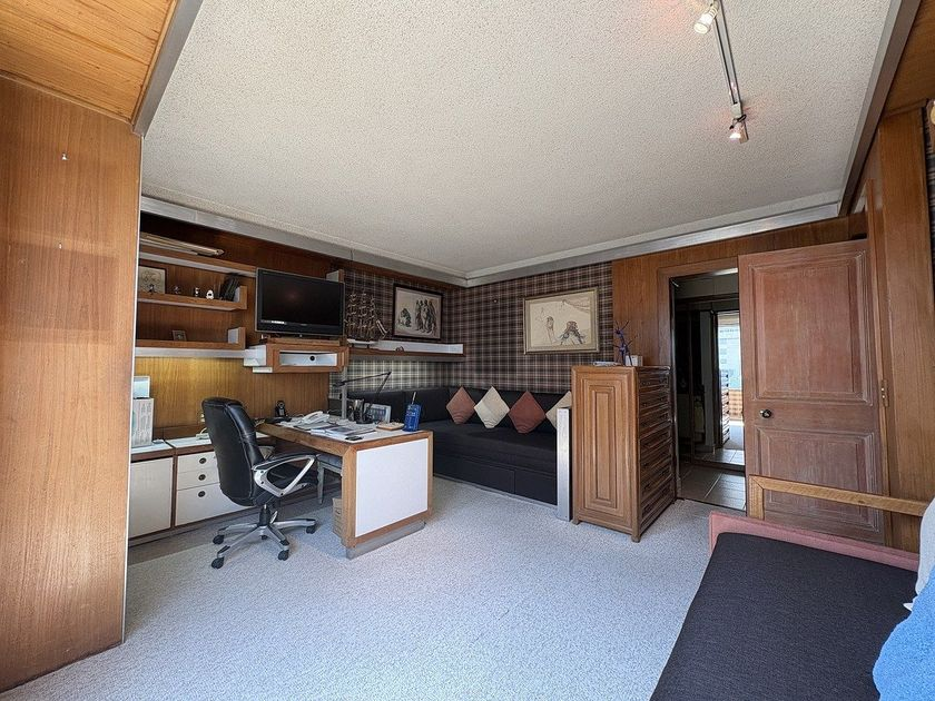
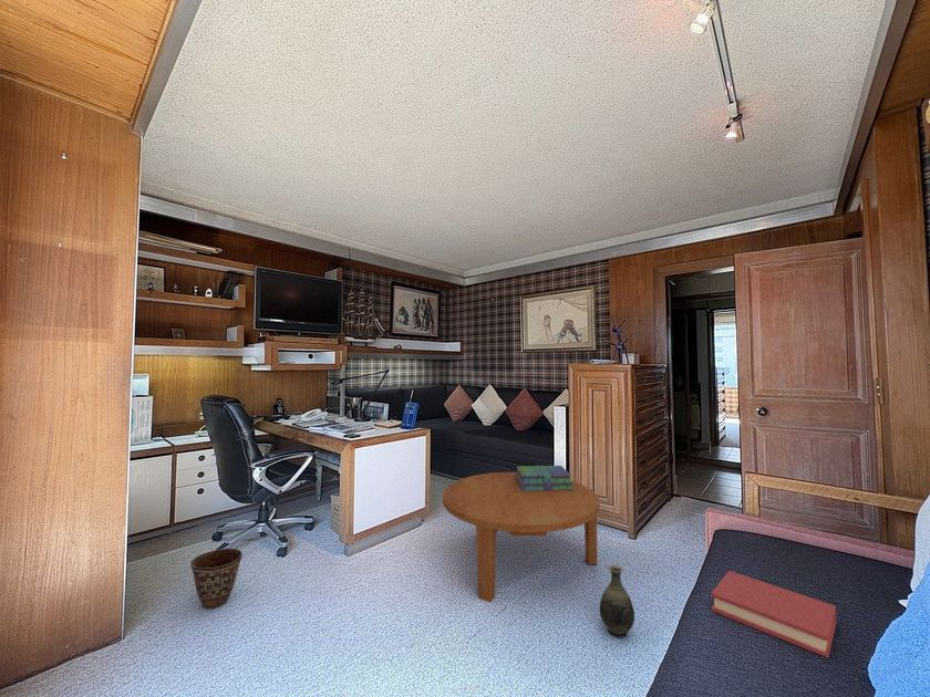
+ hardback book (772, 607)
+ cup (216, 579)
+ coffee table (519, 527)
+ vase (616, 600)
+ stack of books (542, 477)
